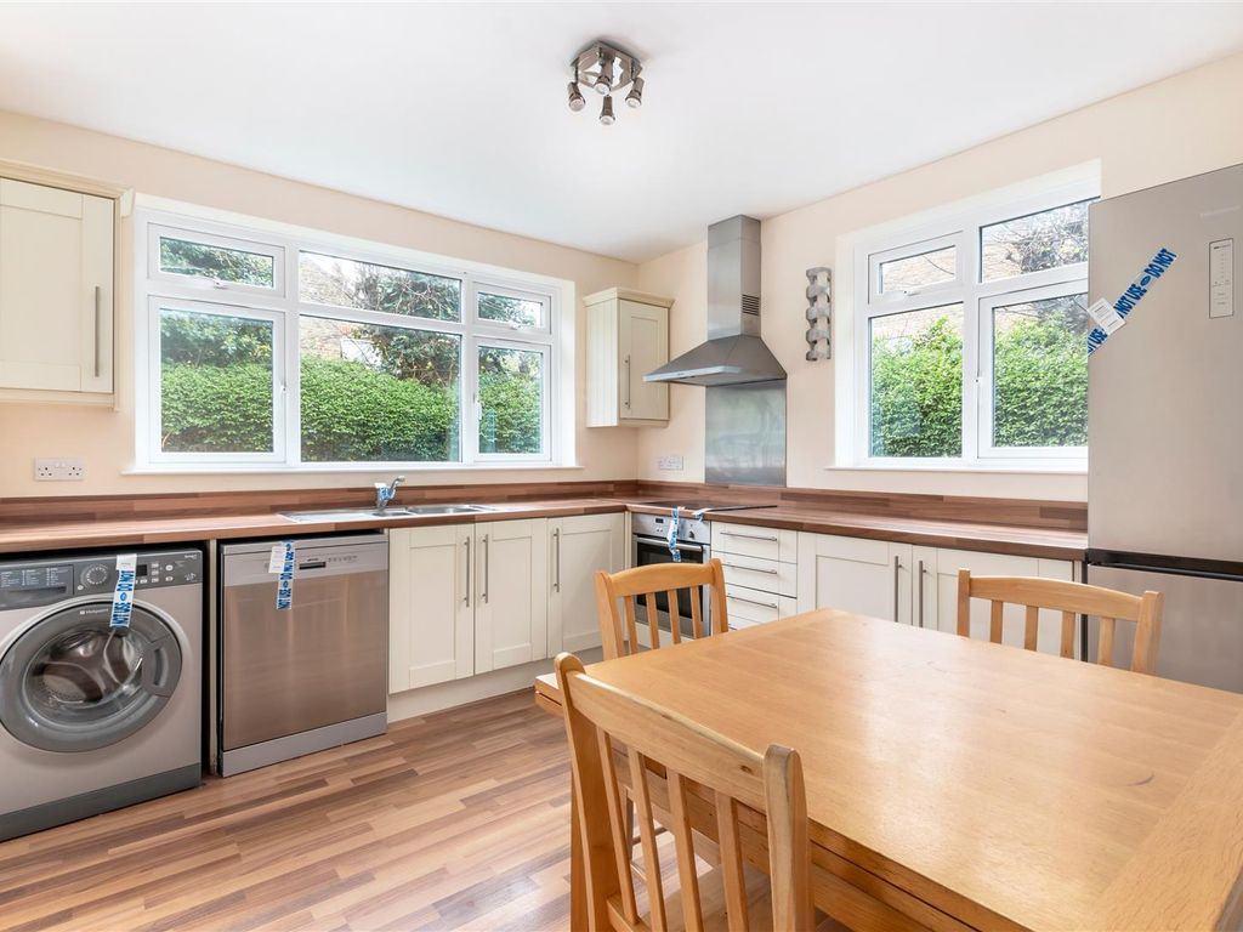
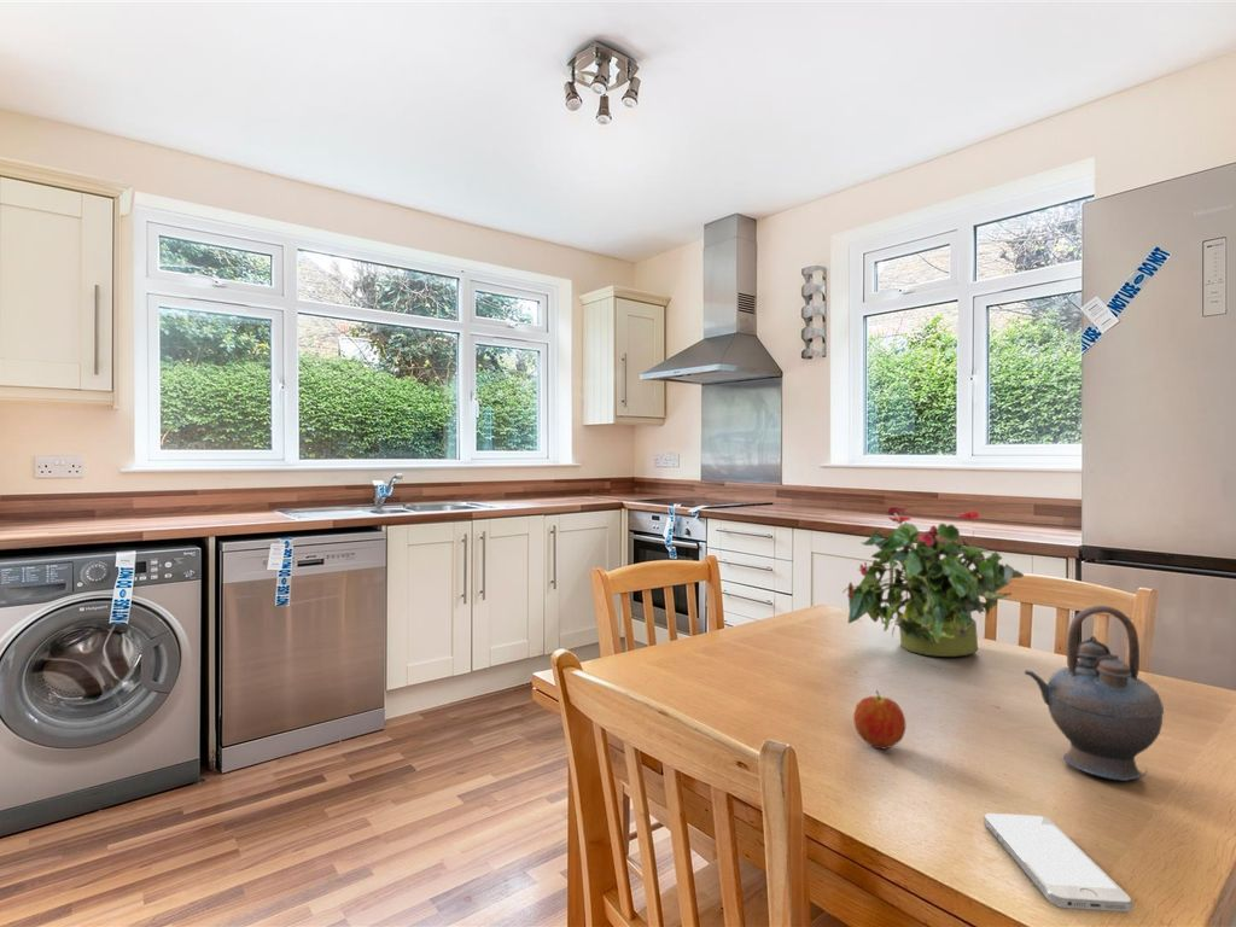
+ smartphone (1049, 856)
+ potted plant (929, 579)
+ teapot (1089, 686)
+ fruit (879, 717)
